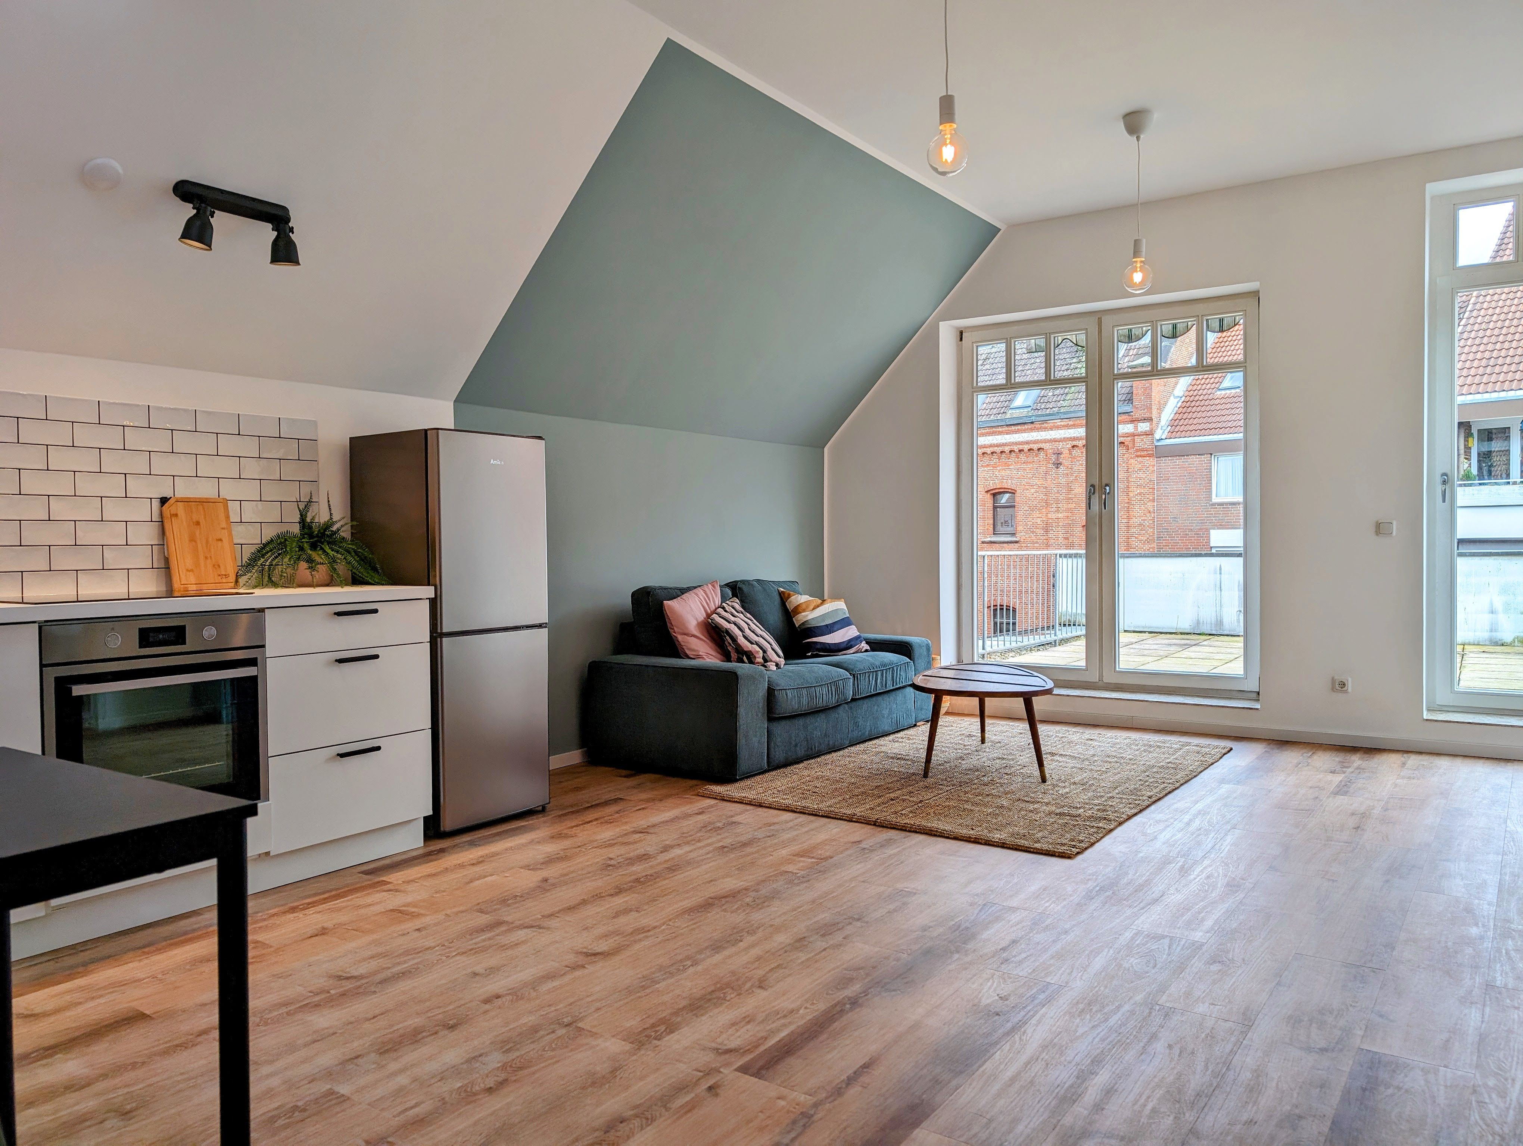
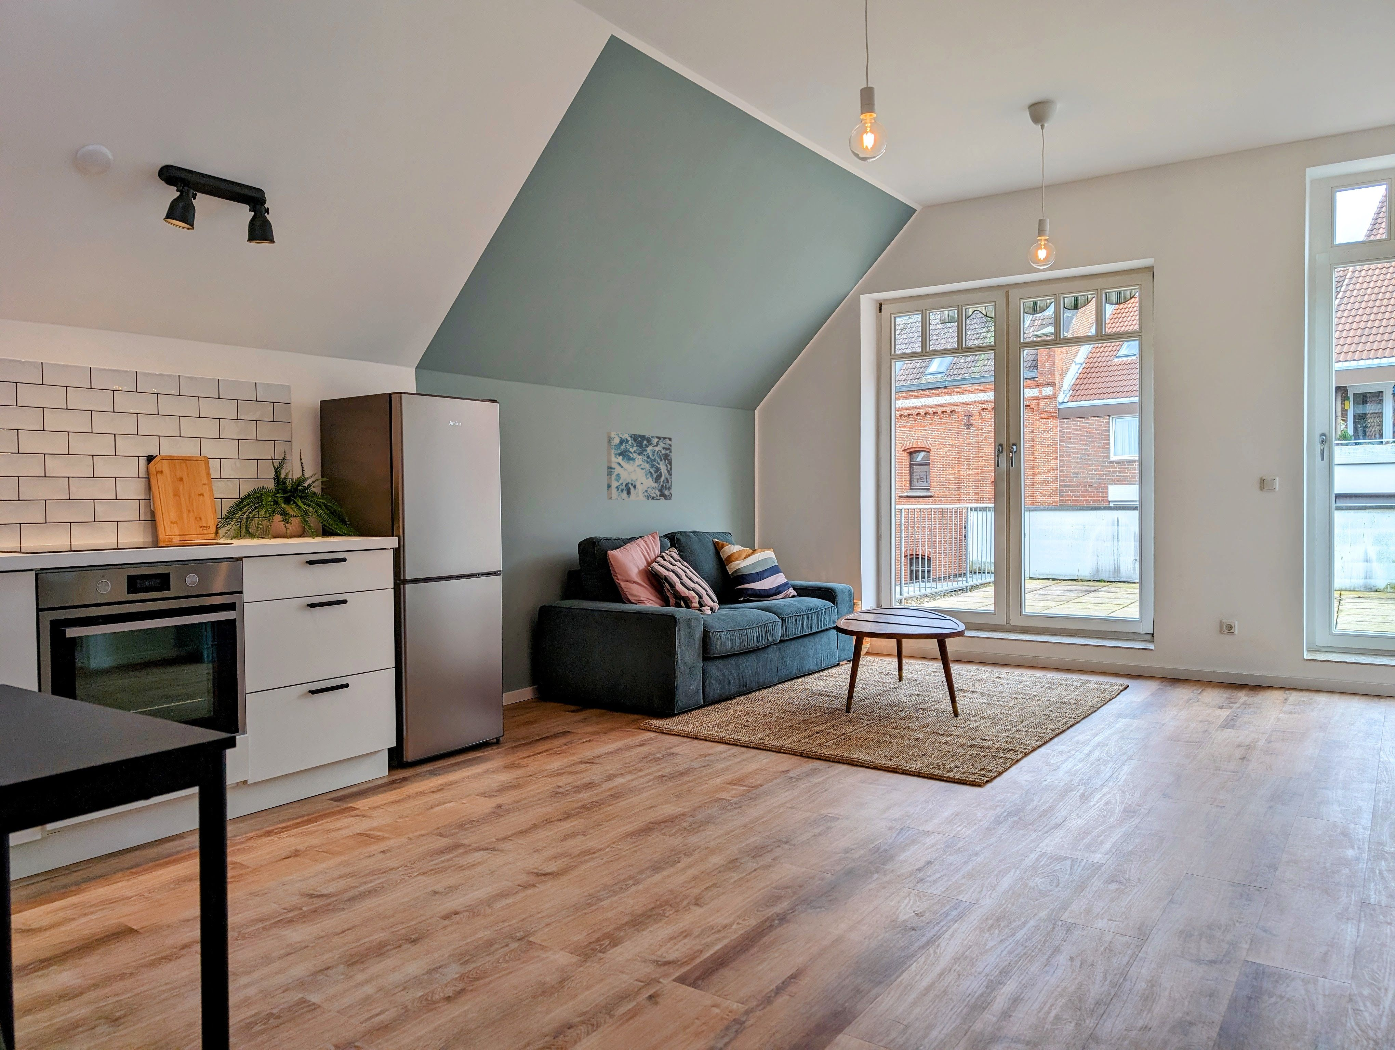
+ wall art (641, 468)
